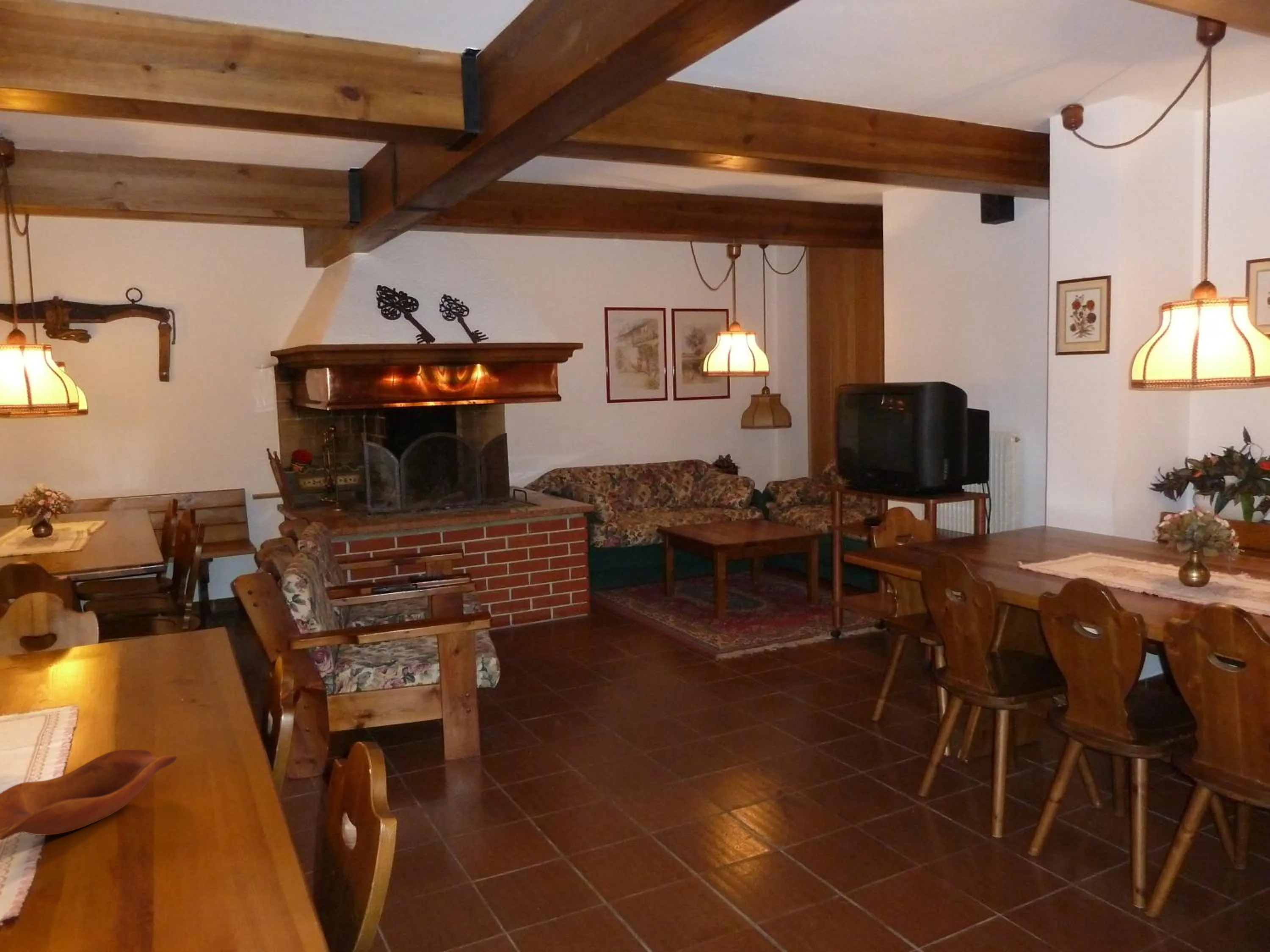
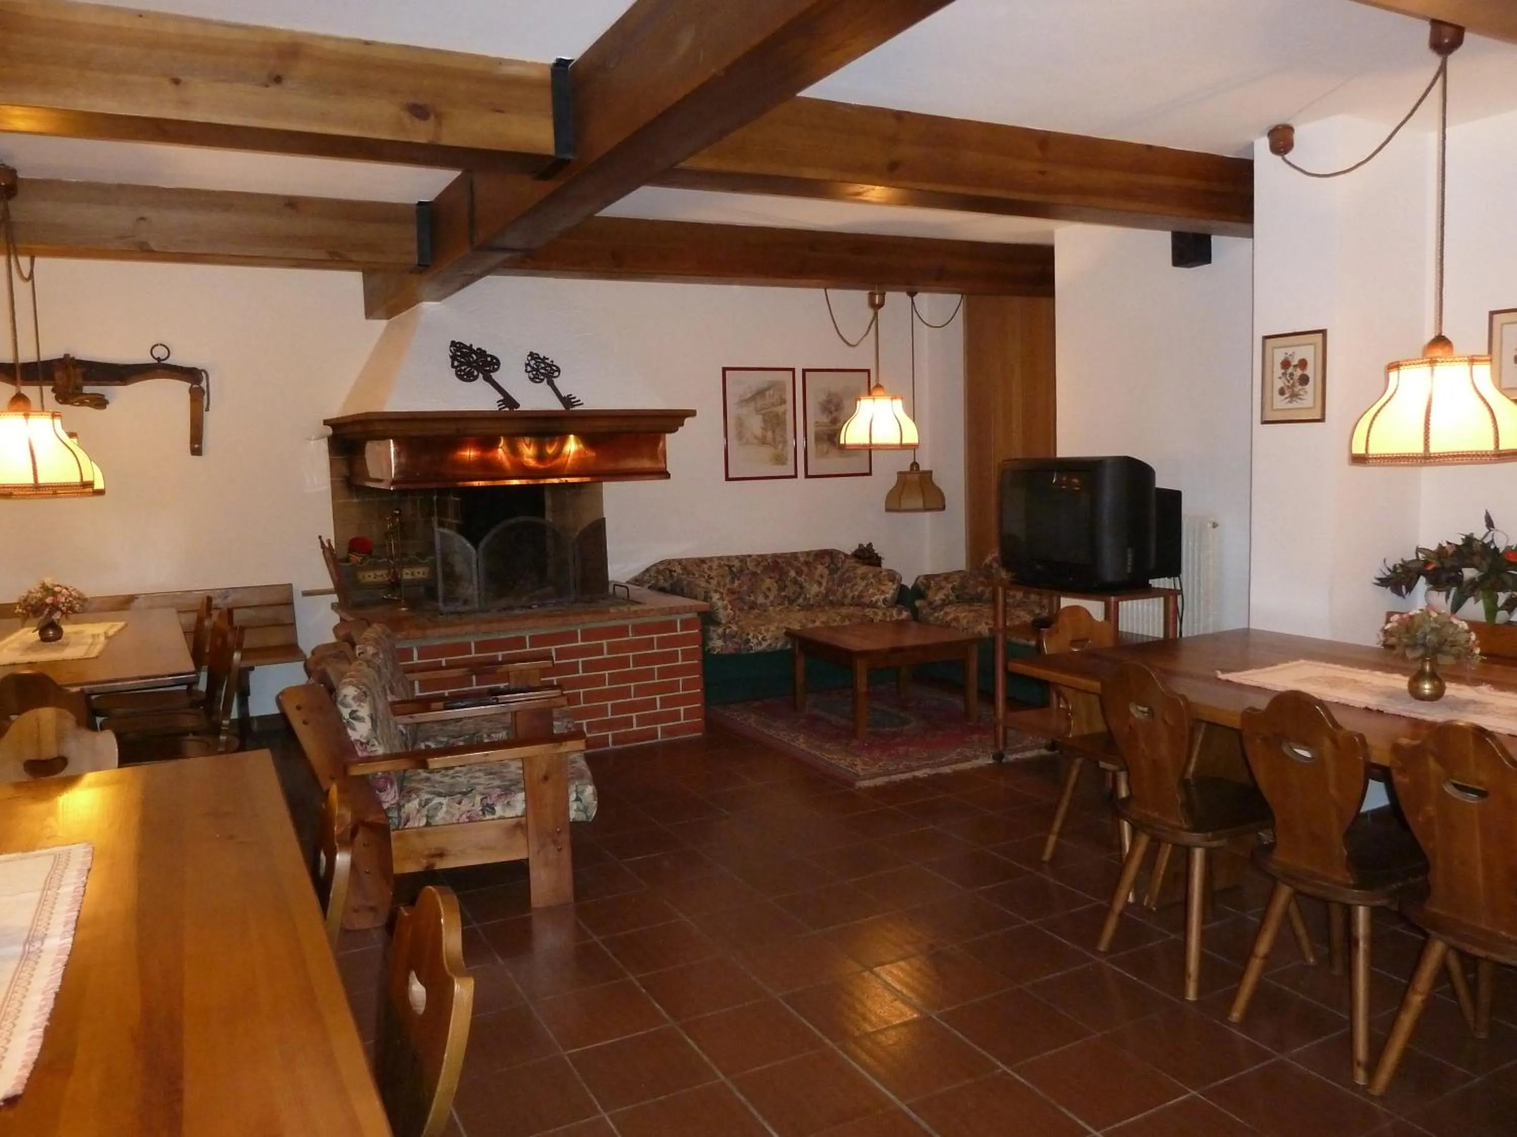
- wooden bowl (83, 795)
